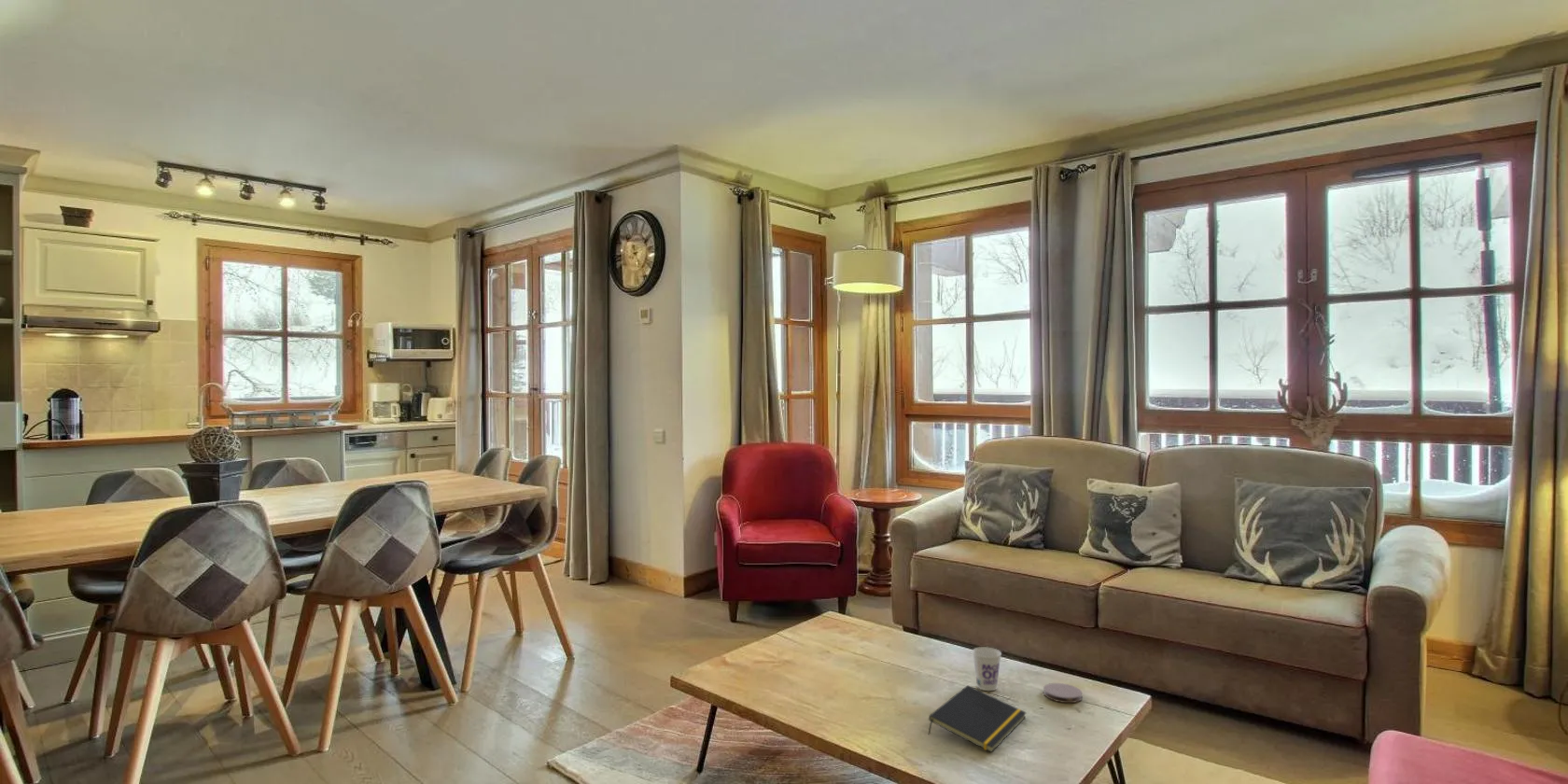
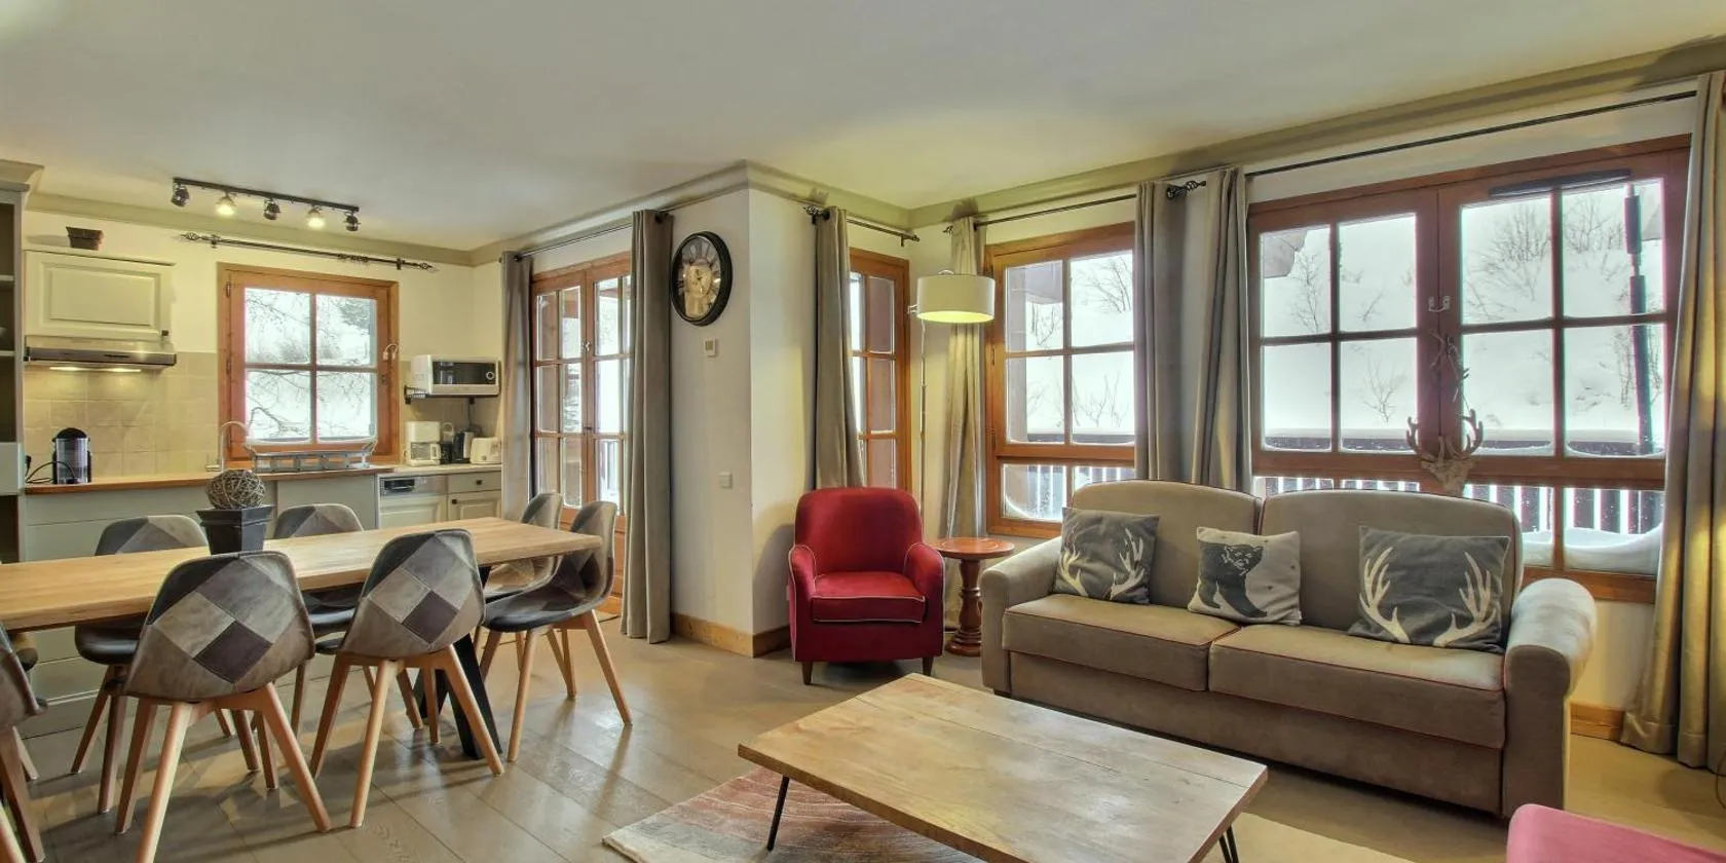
- notepad (978, 716)
- cup (987, 669)
- coaster (1062, 693)
